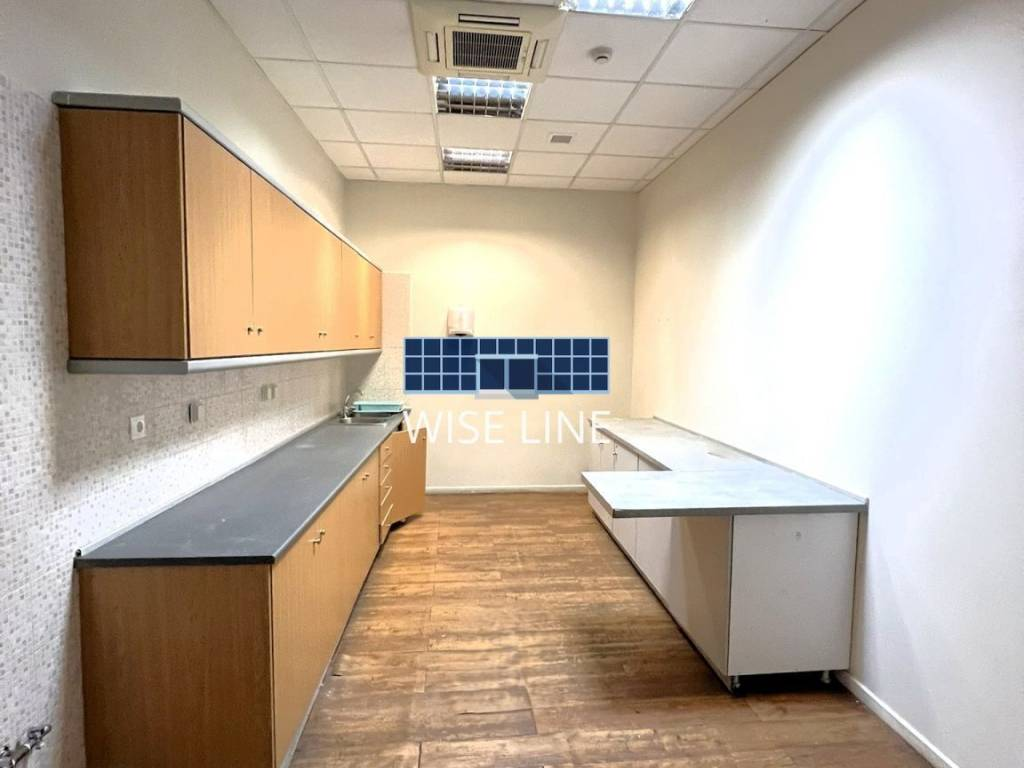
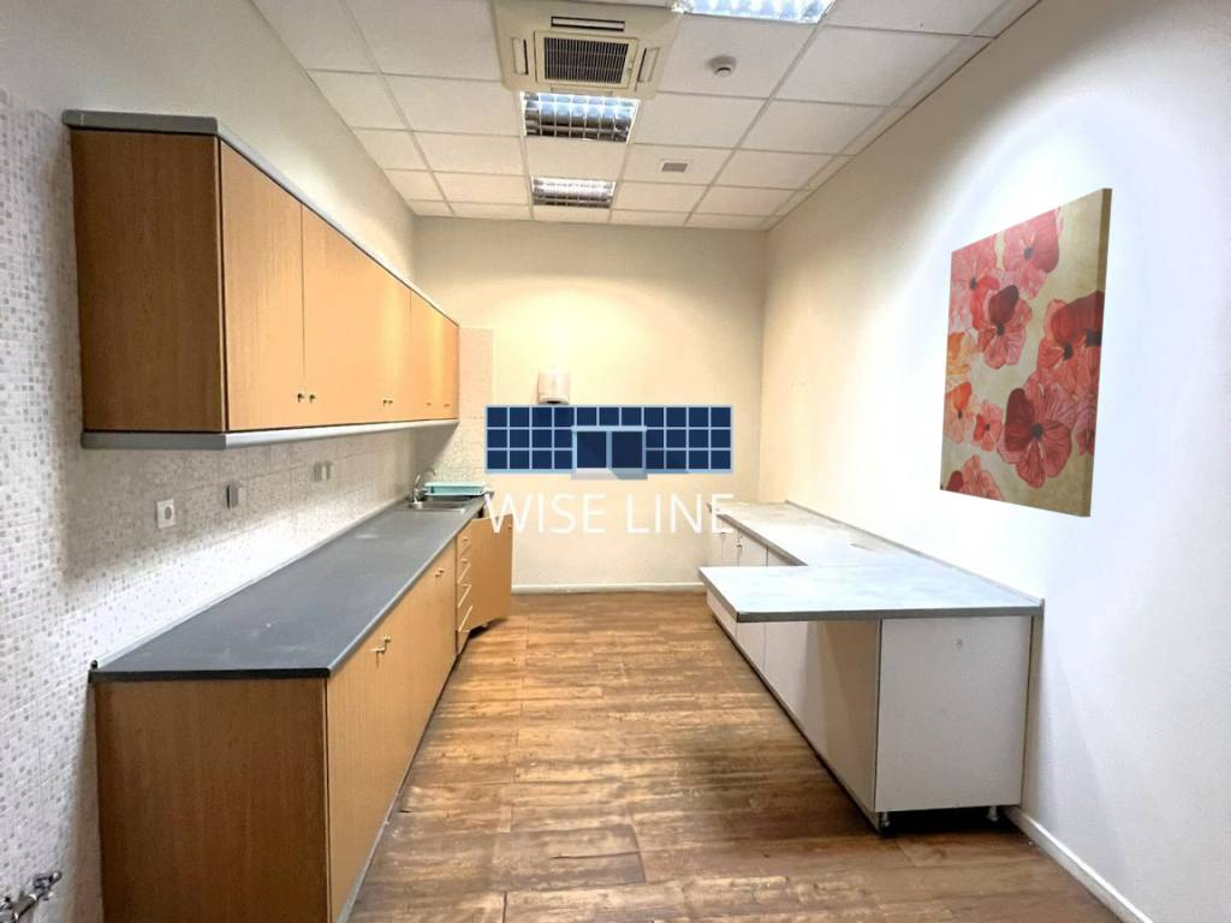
+ wall art (1010, 365)
